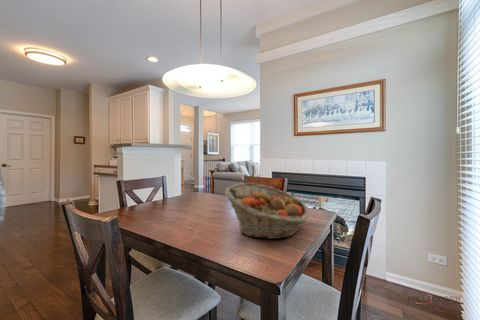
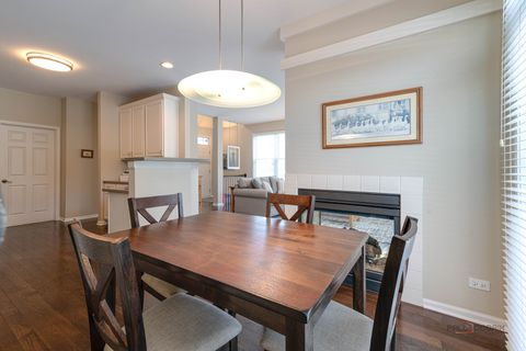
- fruit basket (267, 206)
